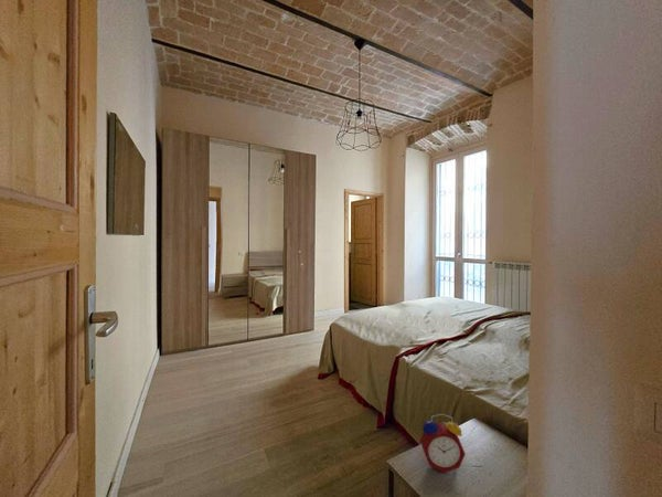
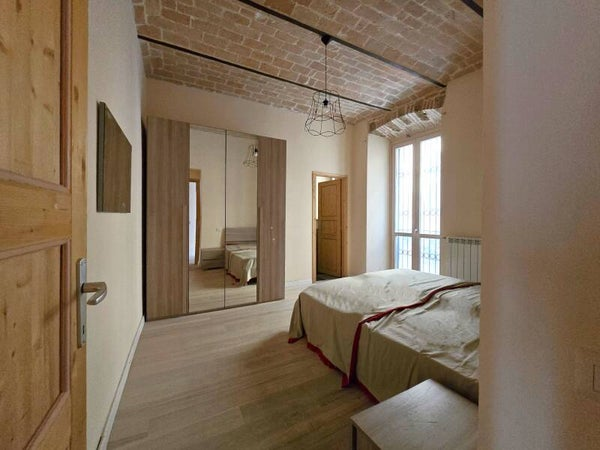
- alarm clock (440, 437)
